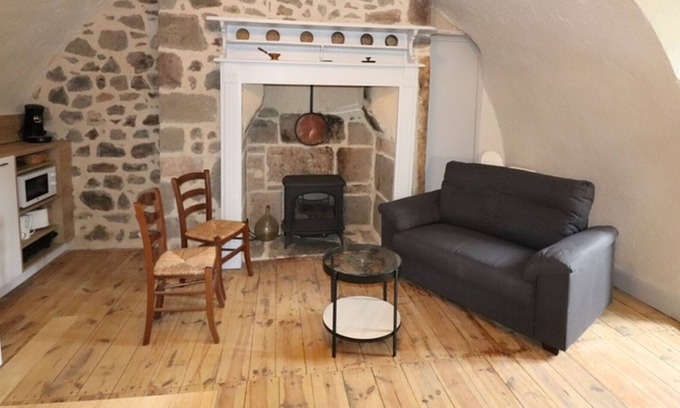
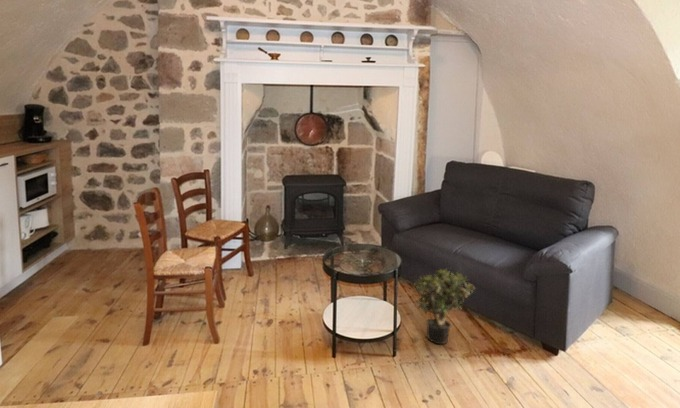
+ potted plant (444, 305)
